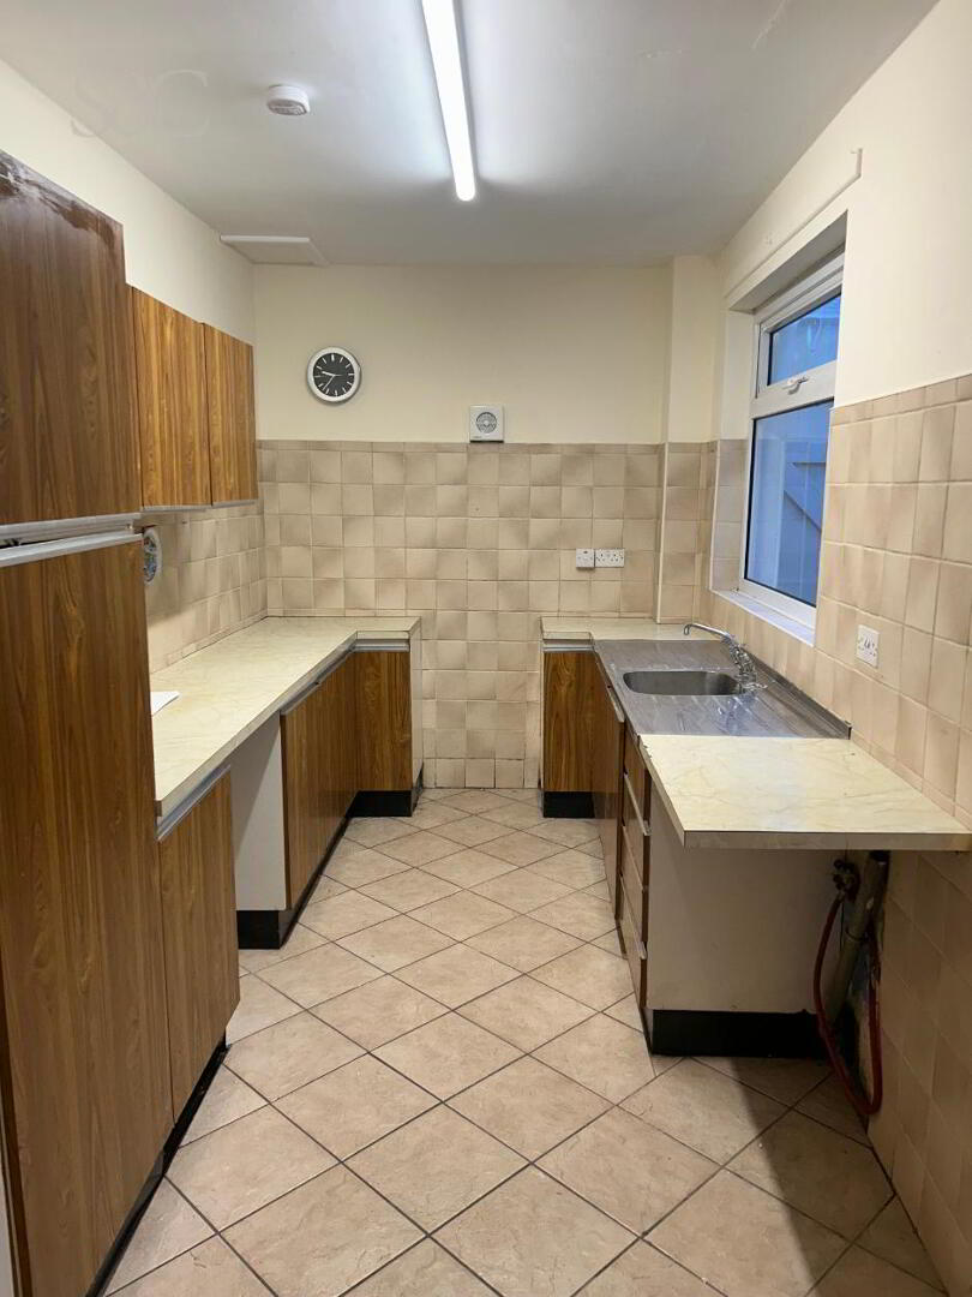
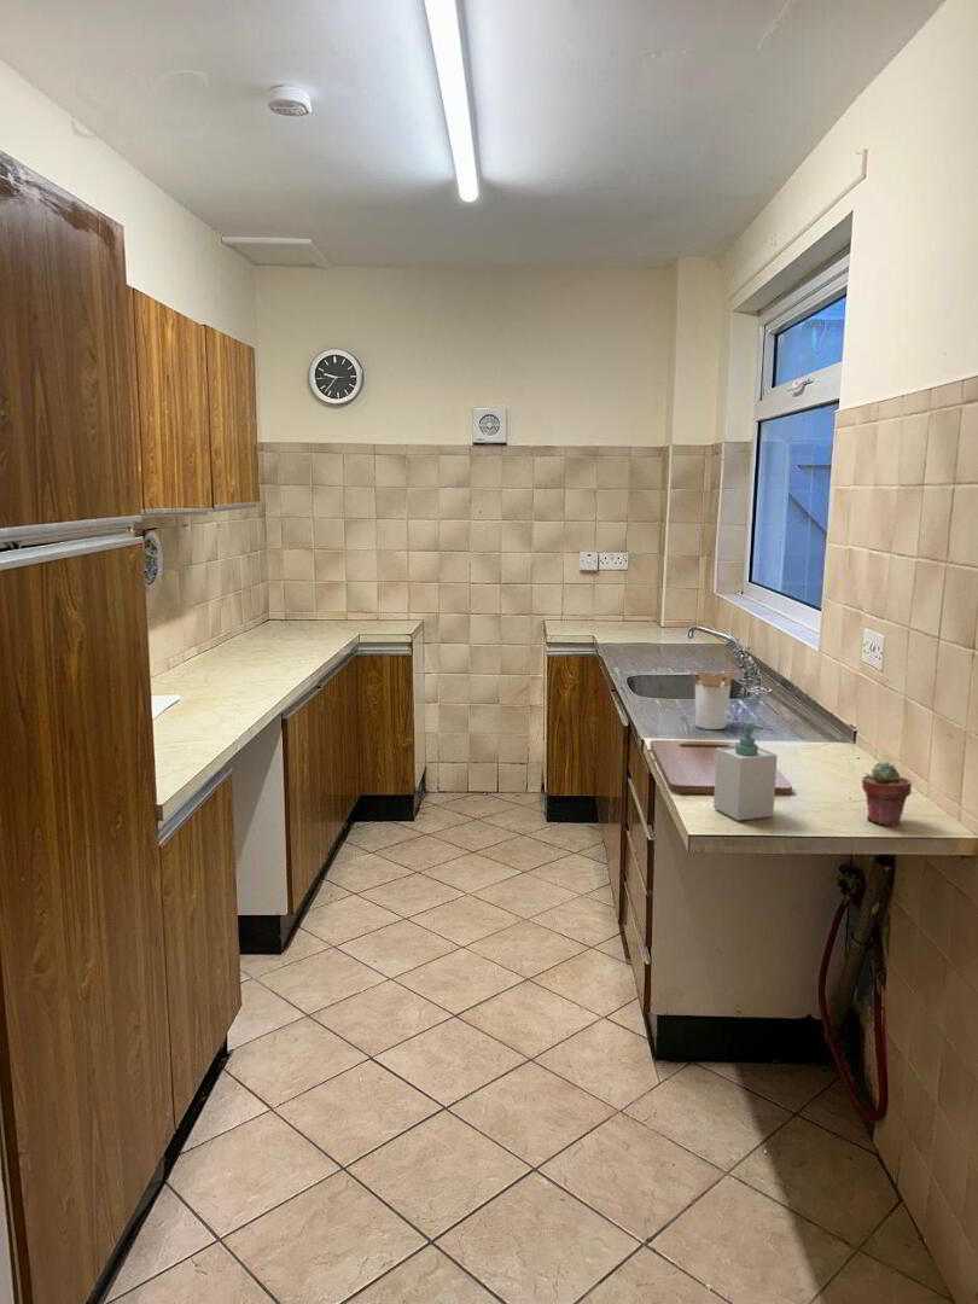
+ cutting board (715, 764)
+ soap bottle (745, 767)
+ utensil holder (711, 695)
+ potted succulent (885, 791)
